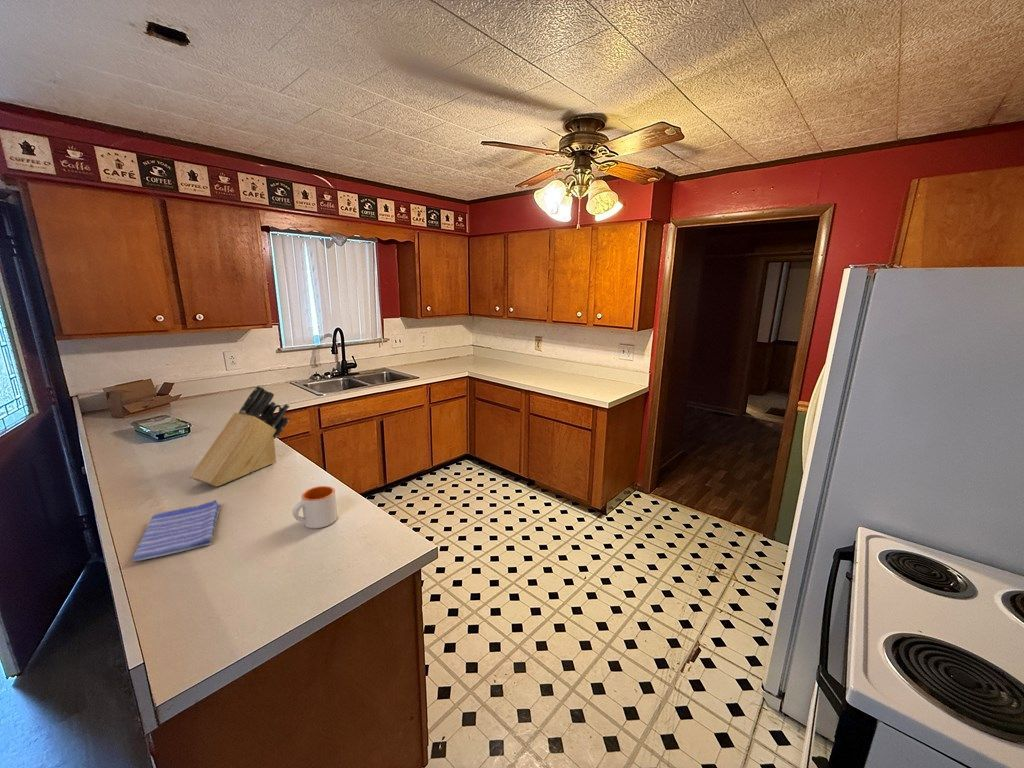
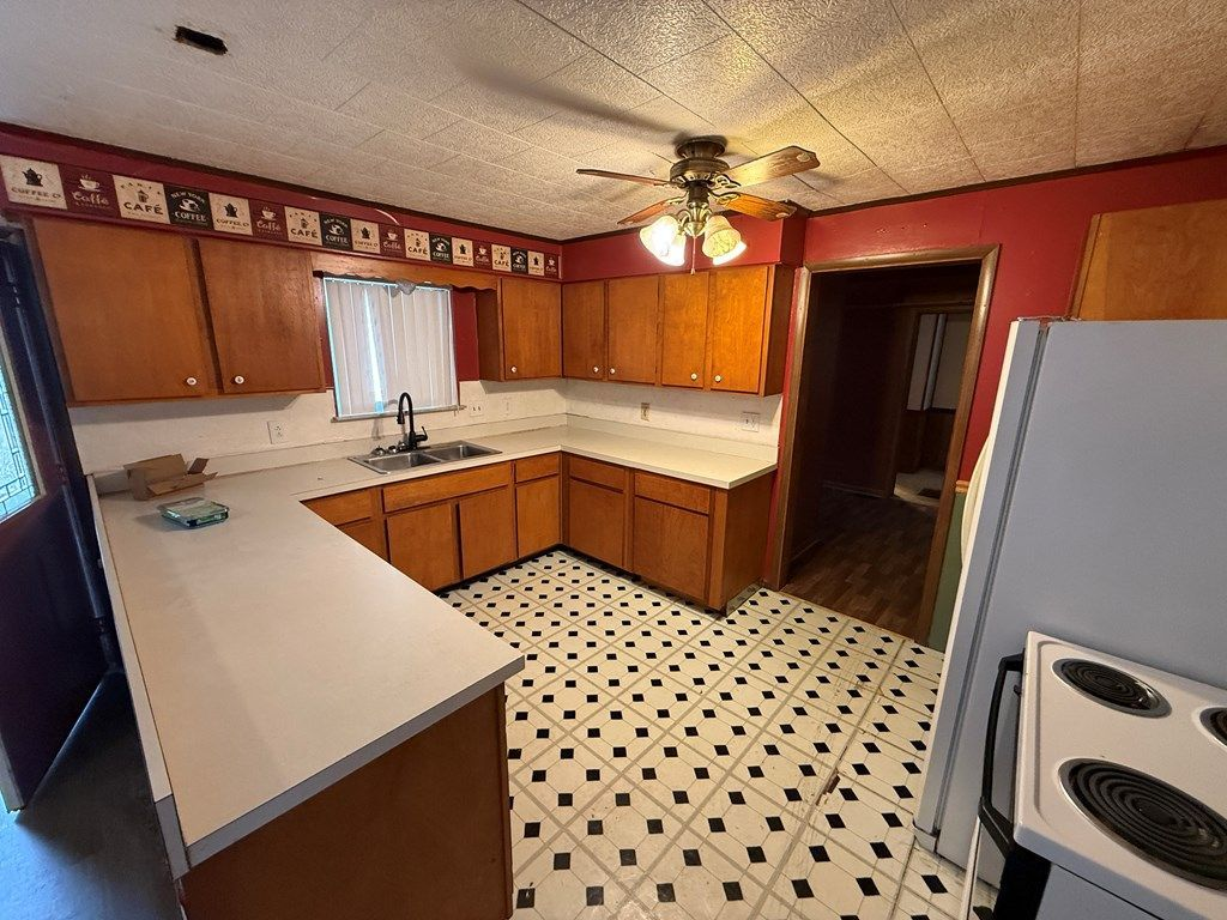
- mug (314, 508)
- dish towel (180, 527)
- knife block (243, 431)
